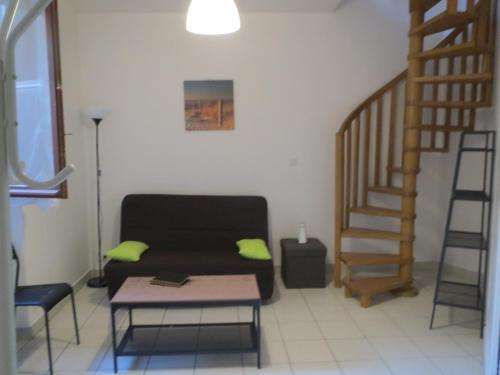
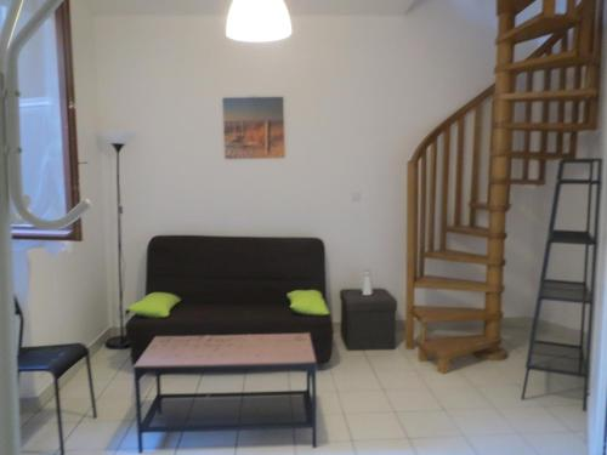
- notepad (170, 278)
